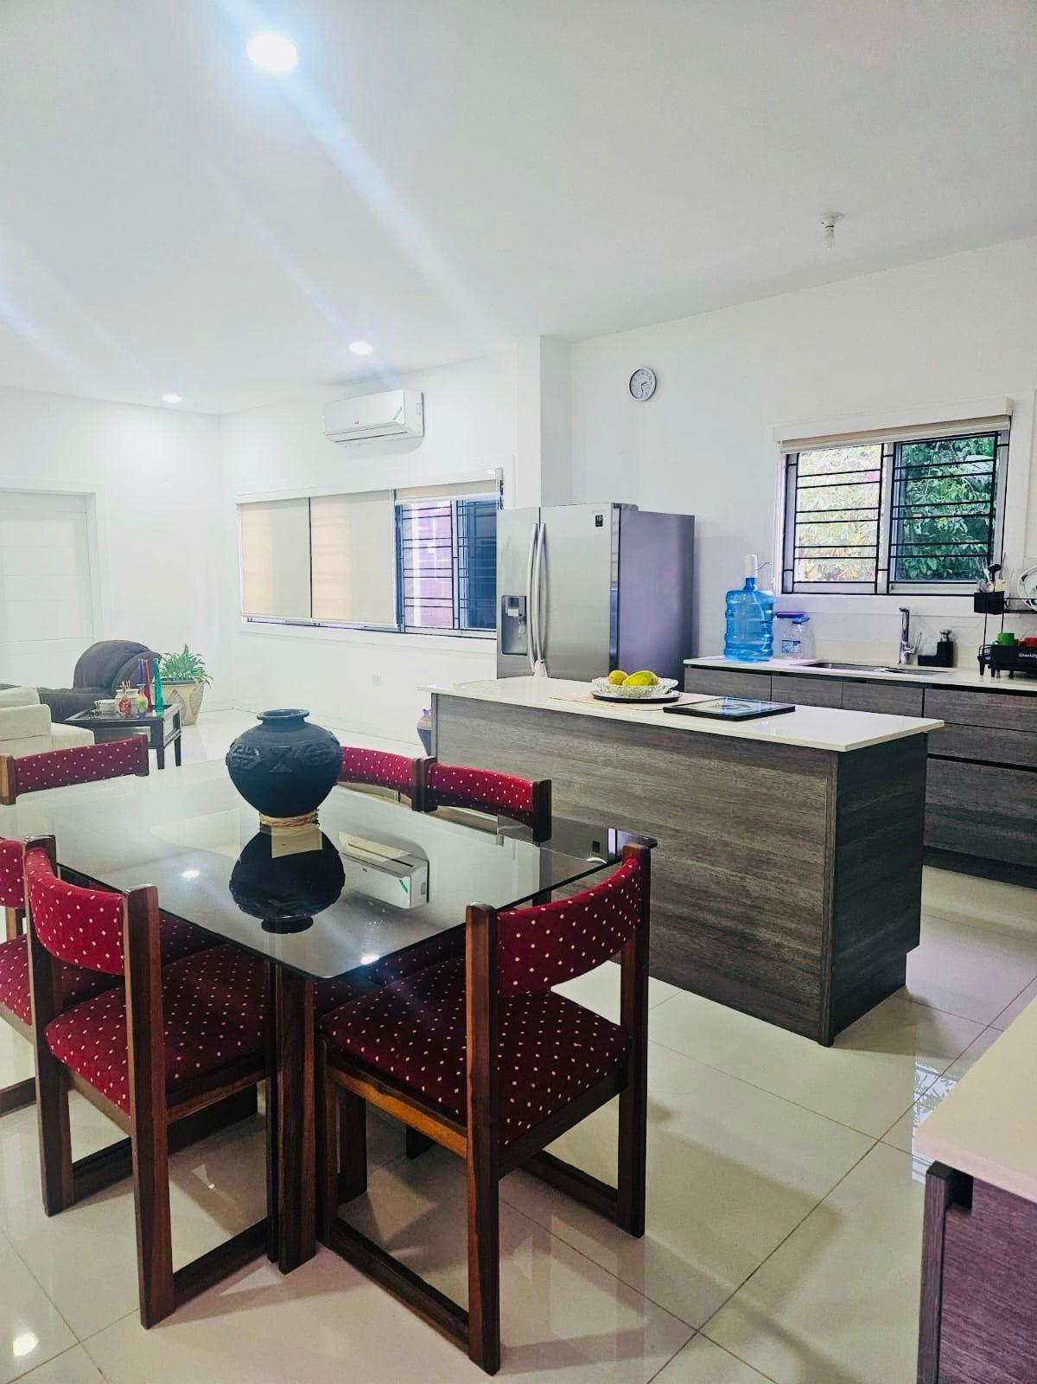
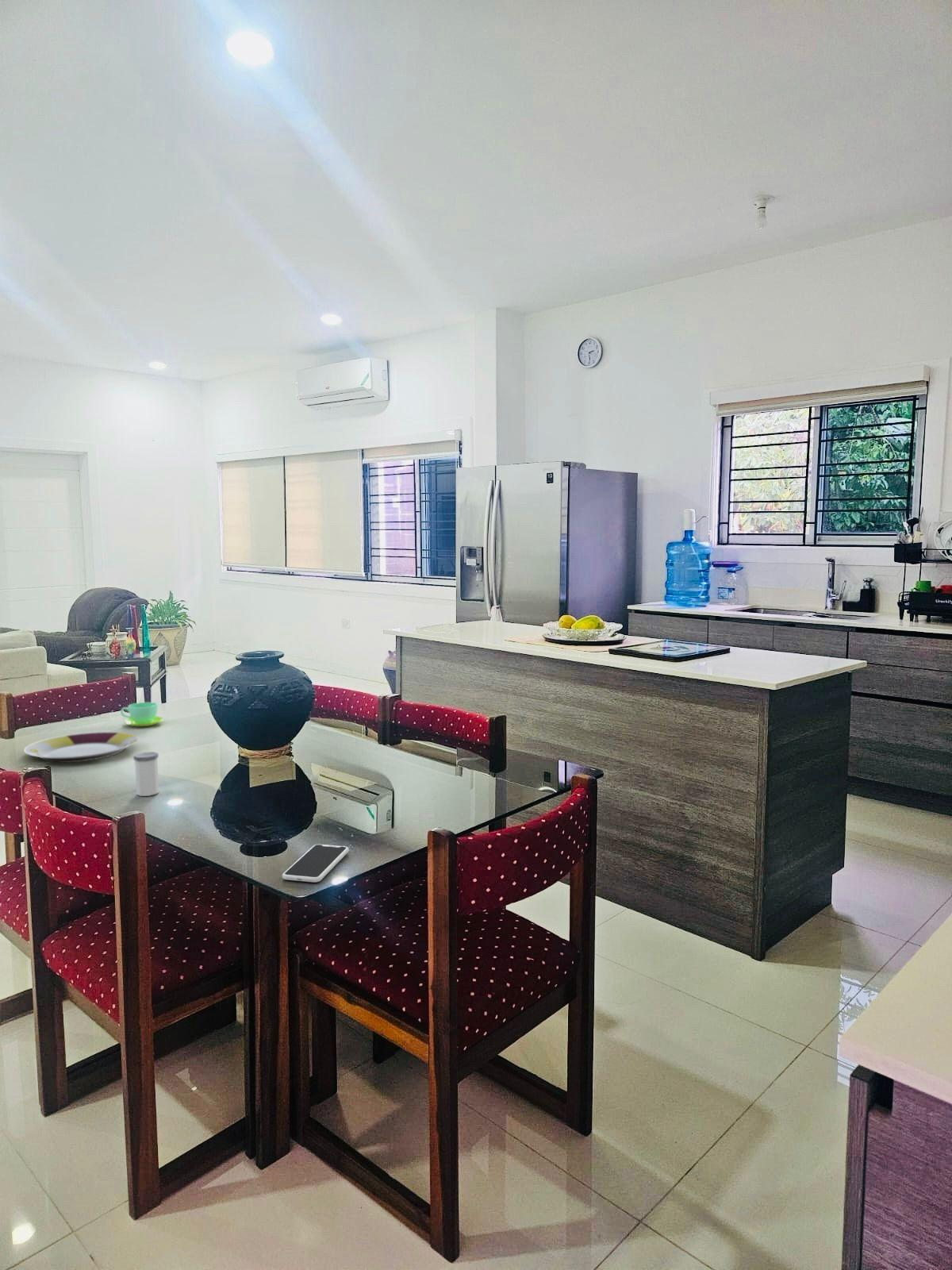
+ smartphone (317, 862)
+ cup (142, 714)
+ salt shaker (147, 774)
+ plate (83, 748)
